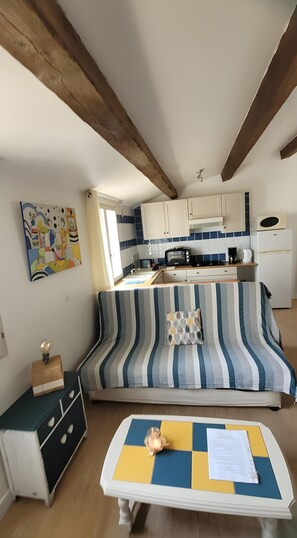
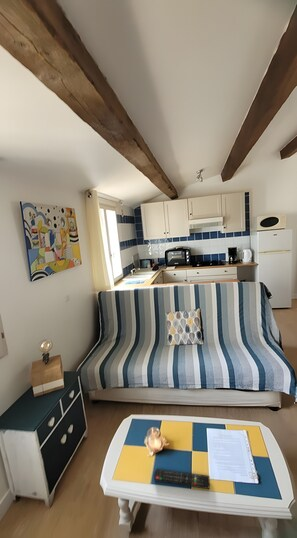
+ remote control (181, 479)
